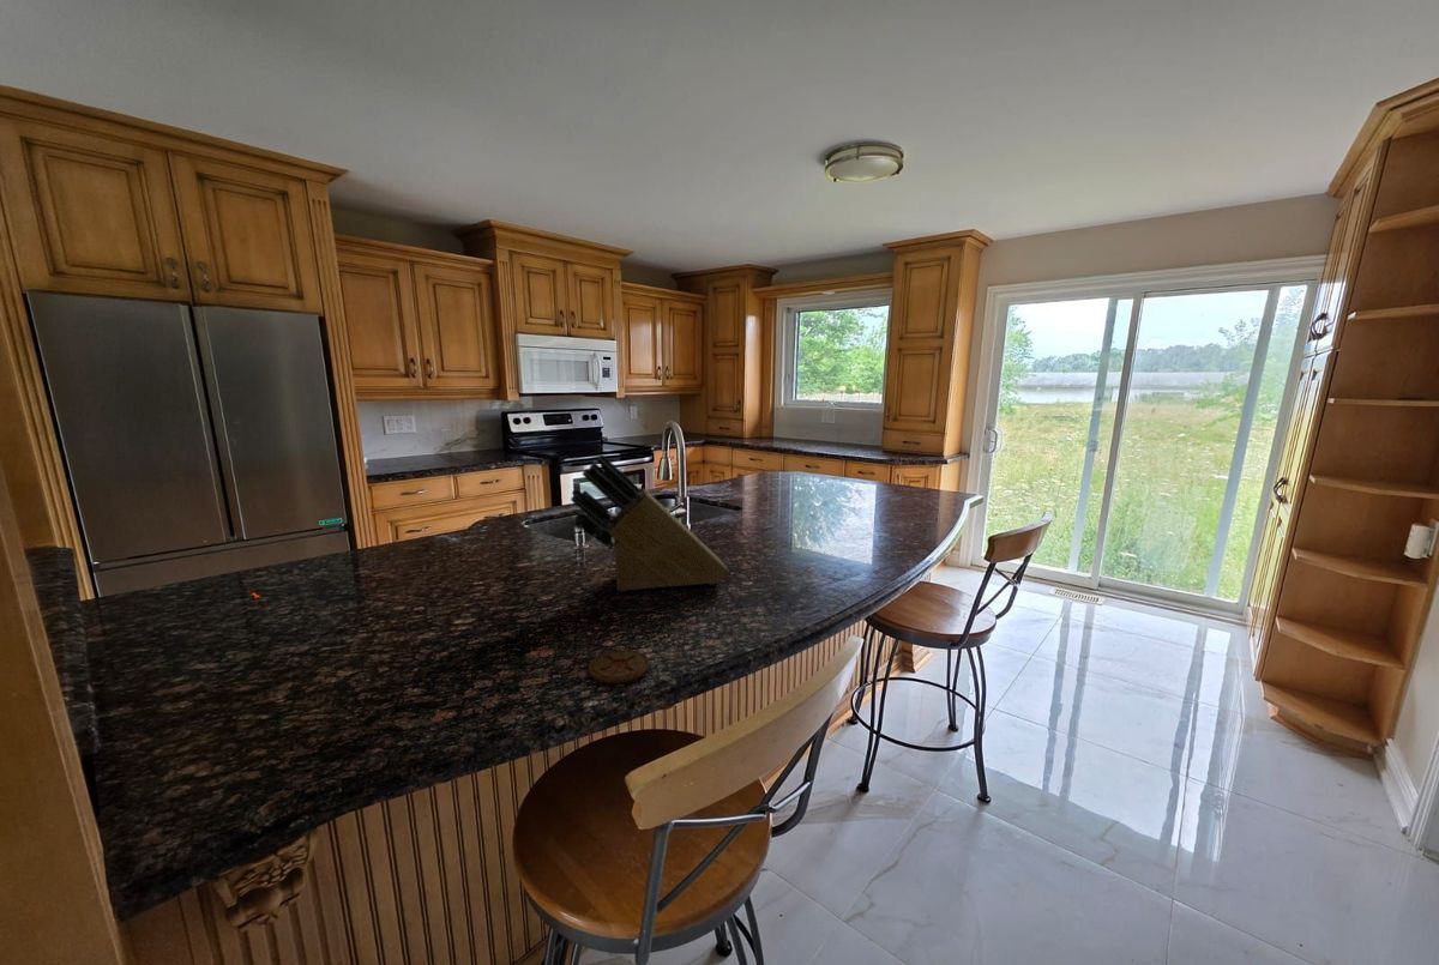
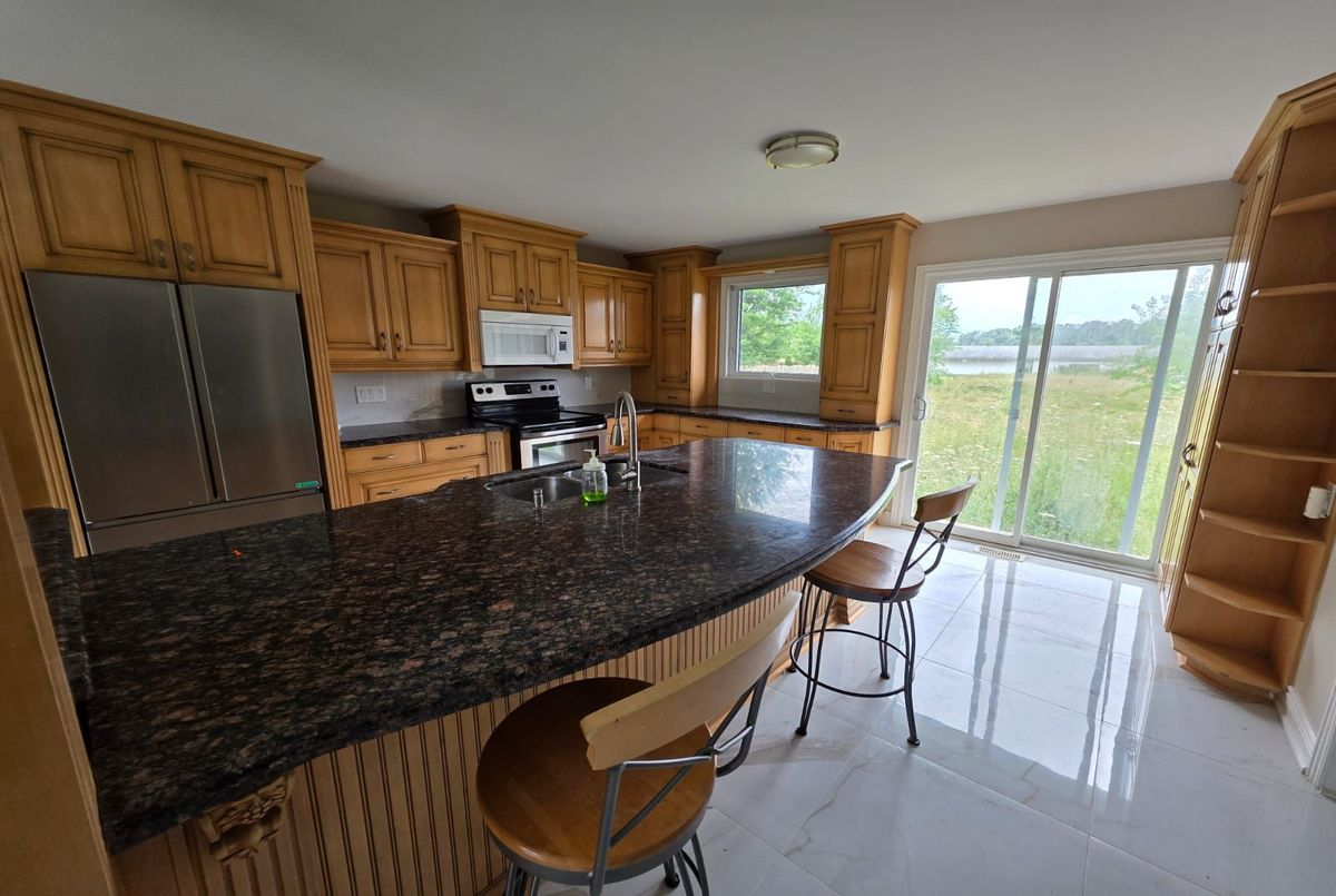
- knife block (650, 518)
- coaster (619, 665)
